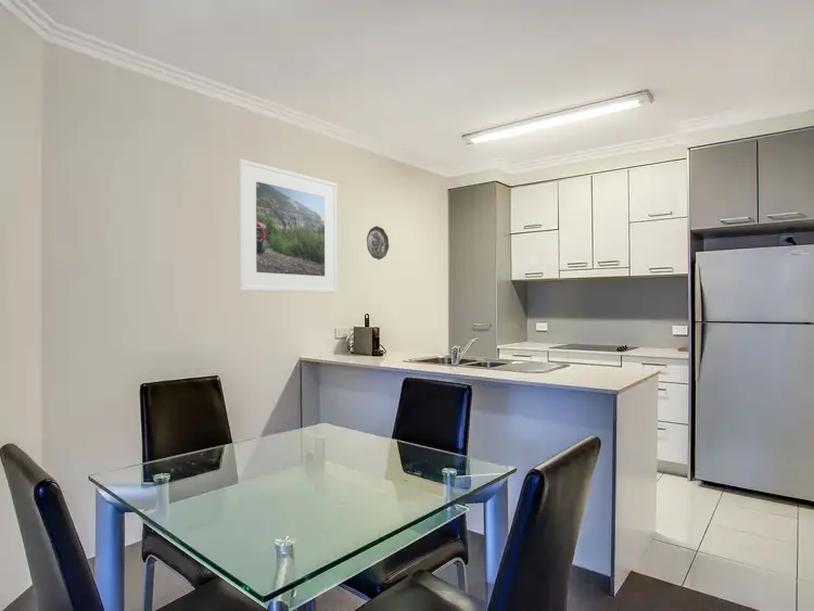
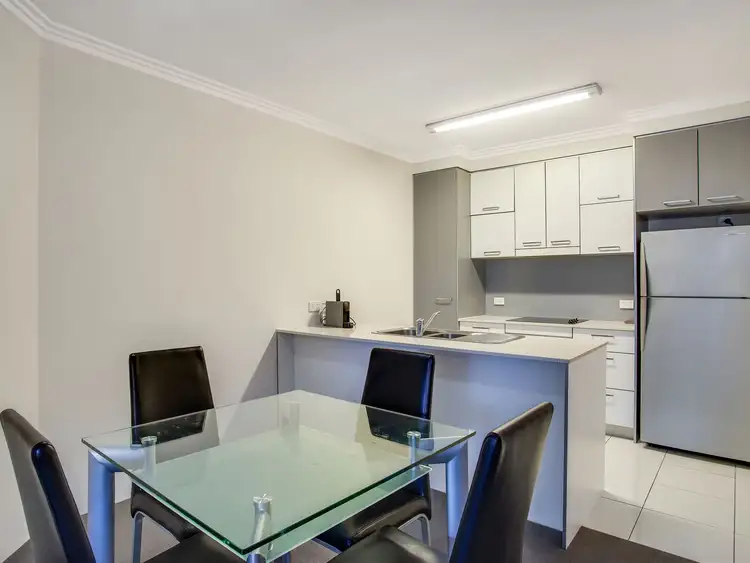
- decorative plate (377, 242)
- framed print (292, 231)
